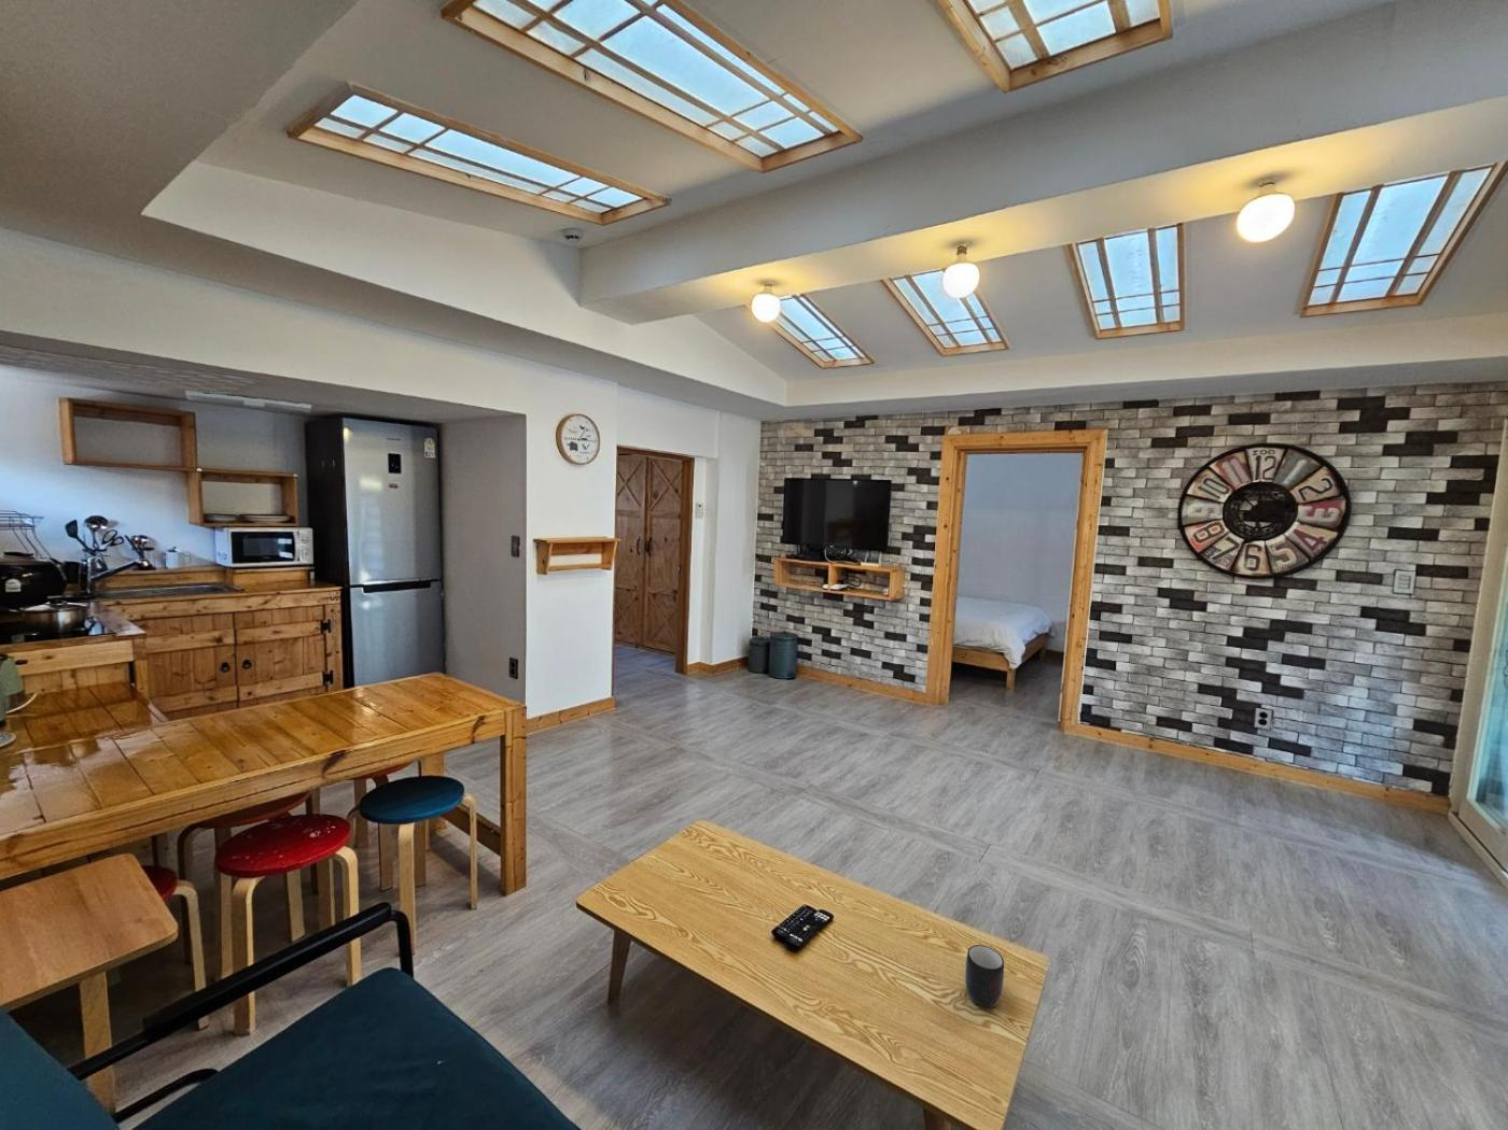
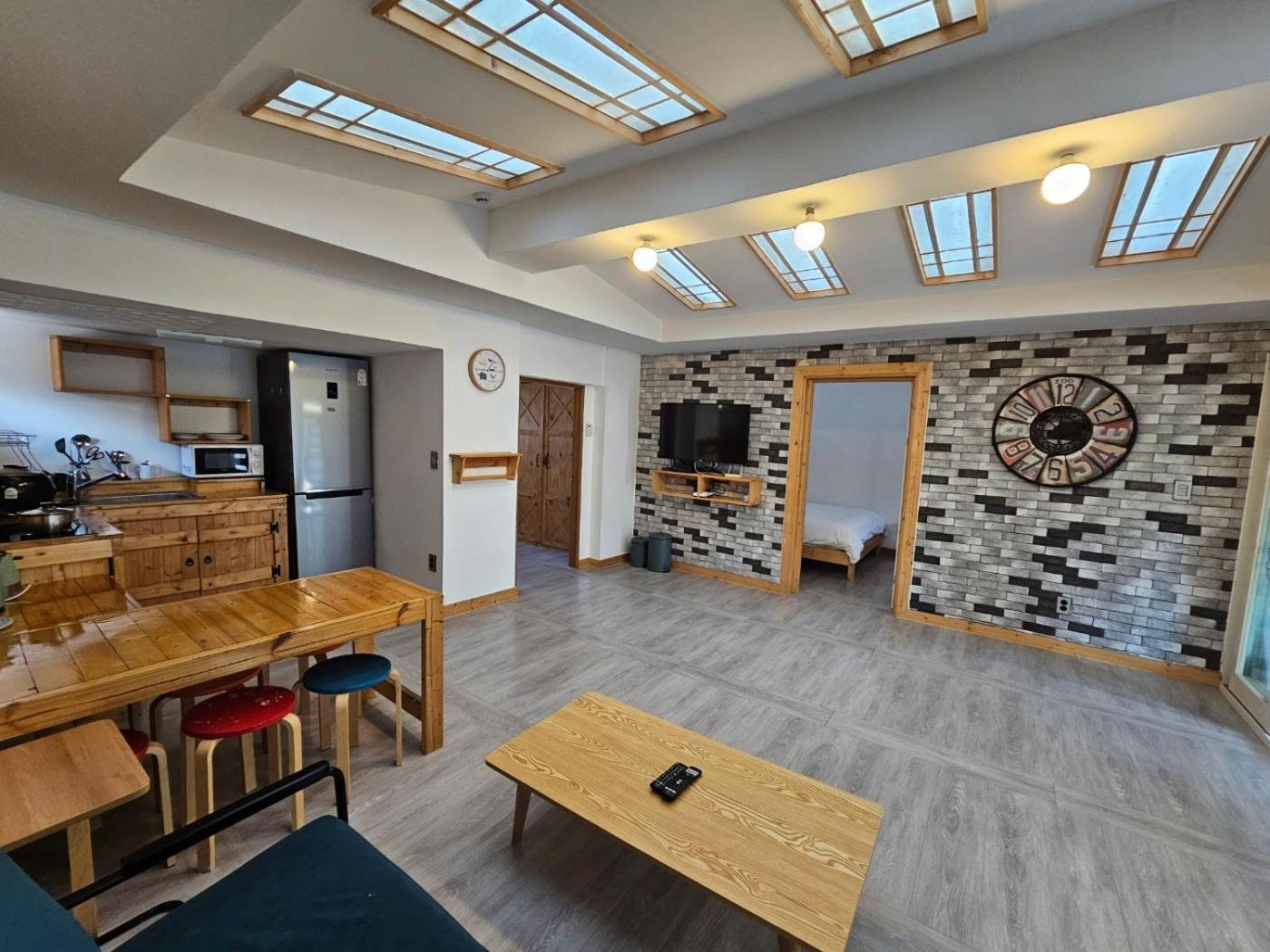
- mug (986, 973)
